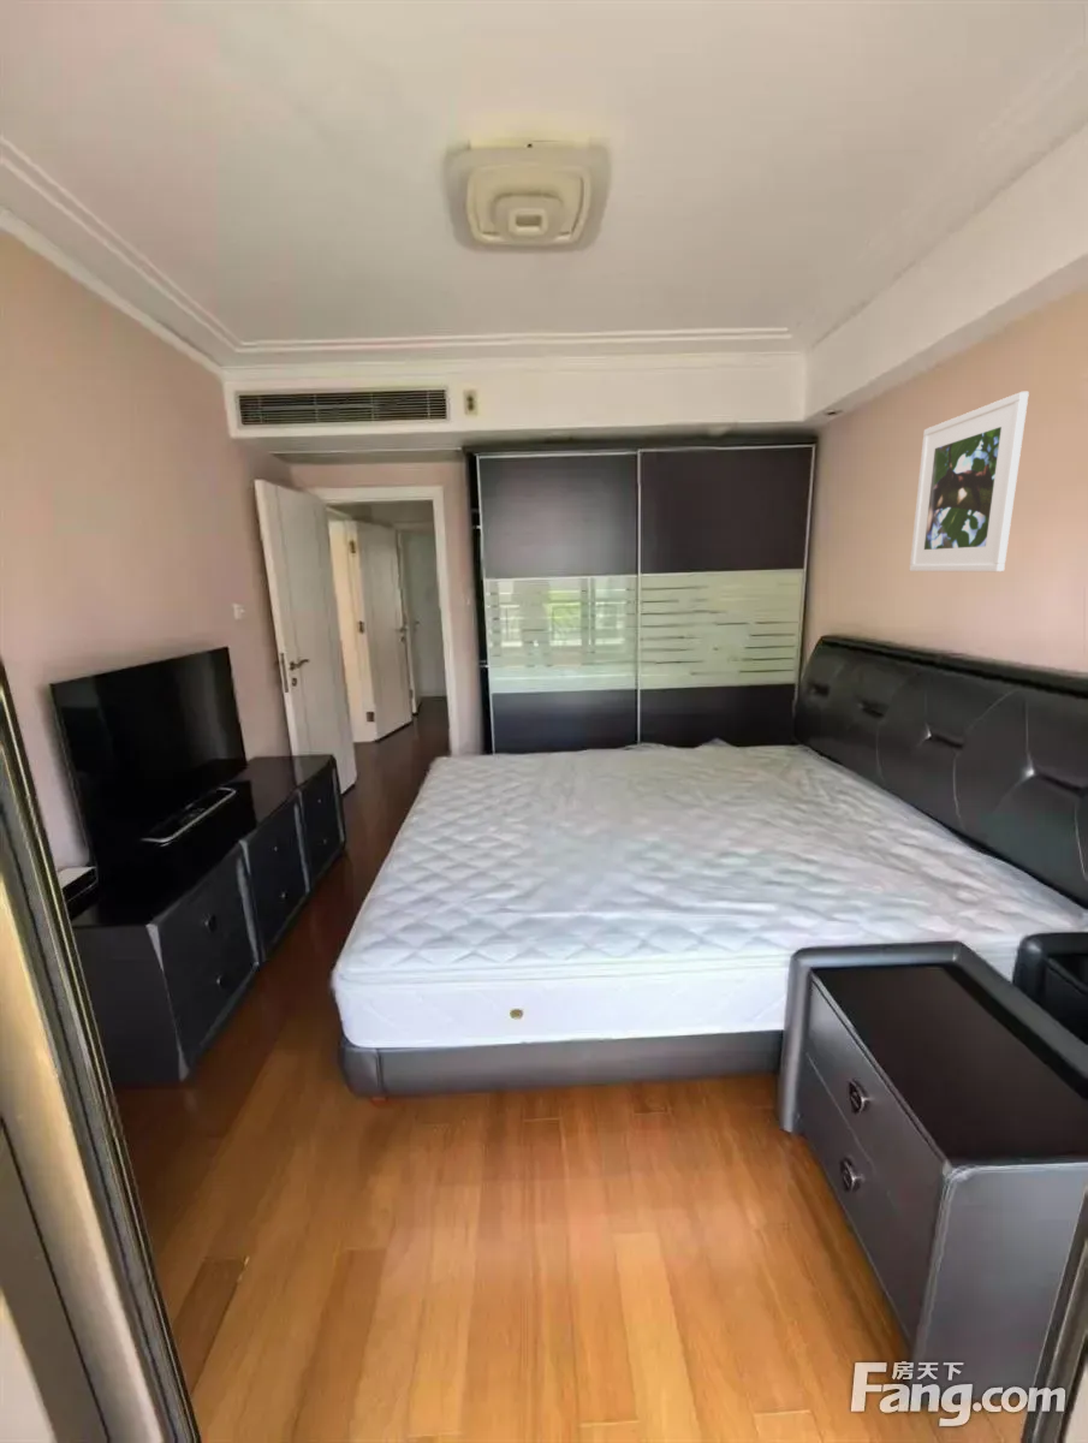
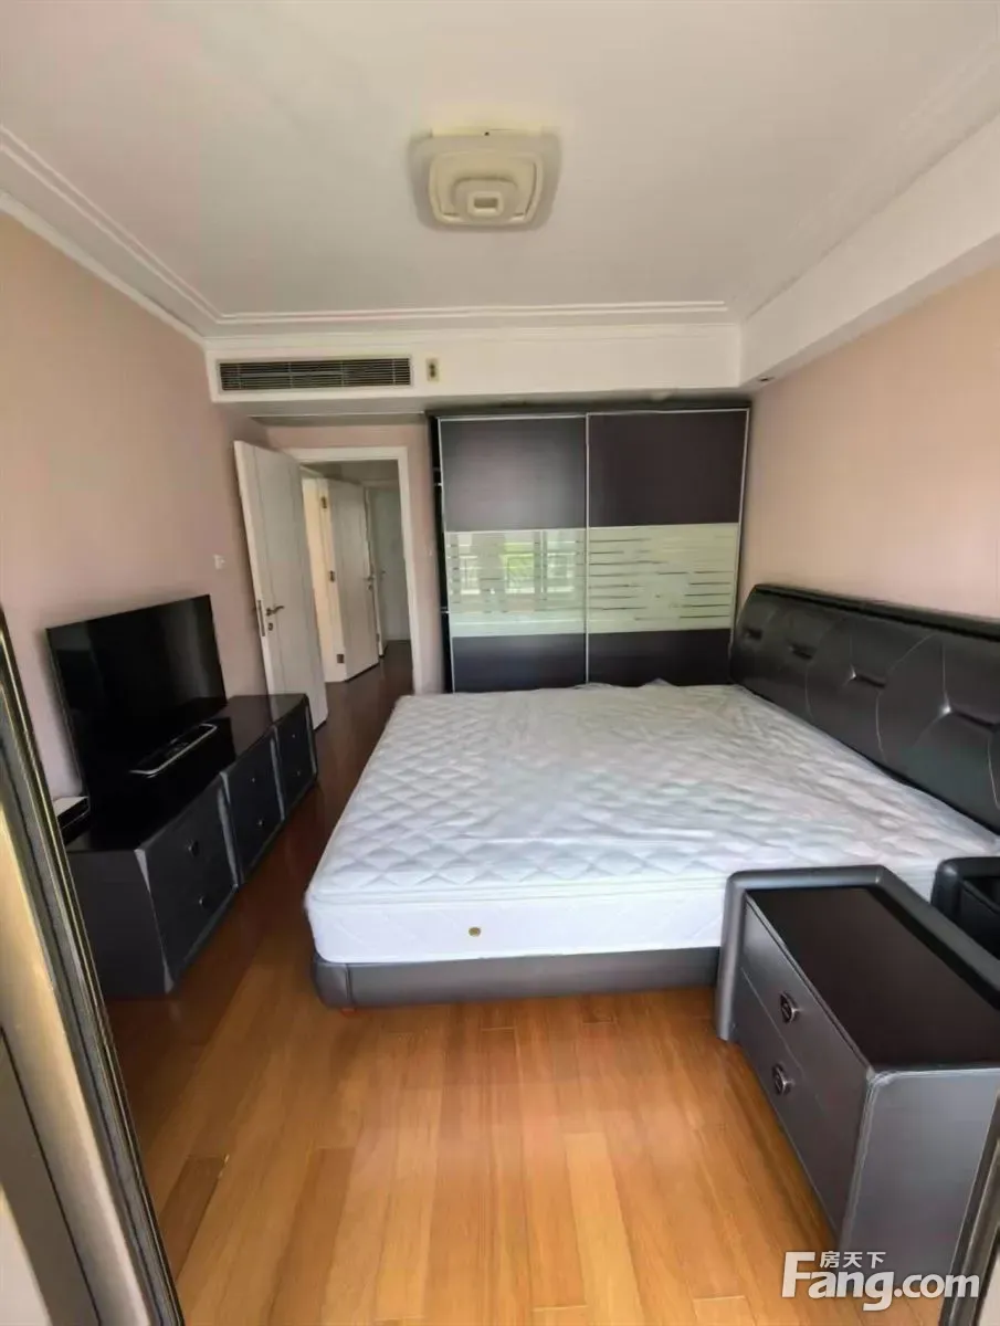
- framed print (959, 494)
